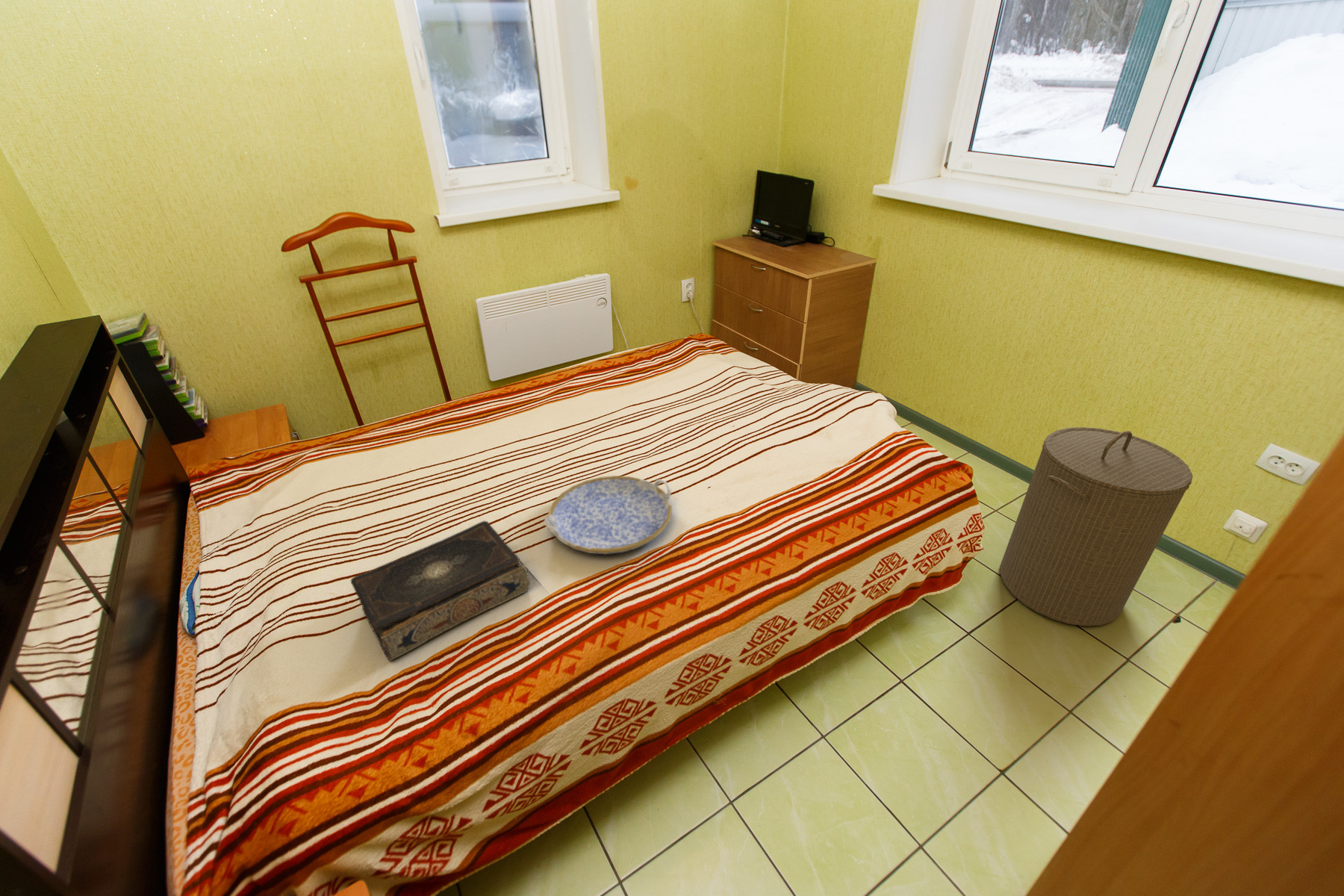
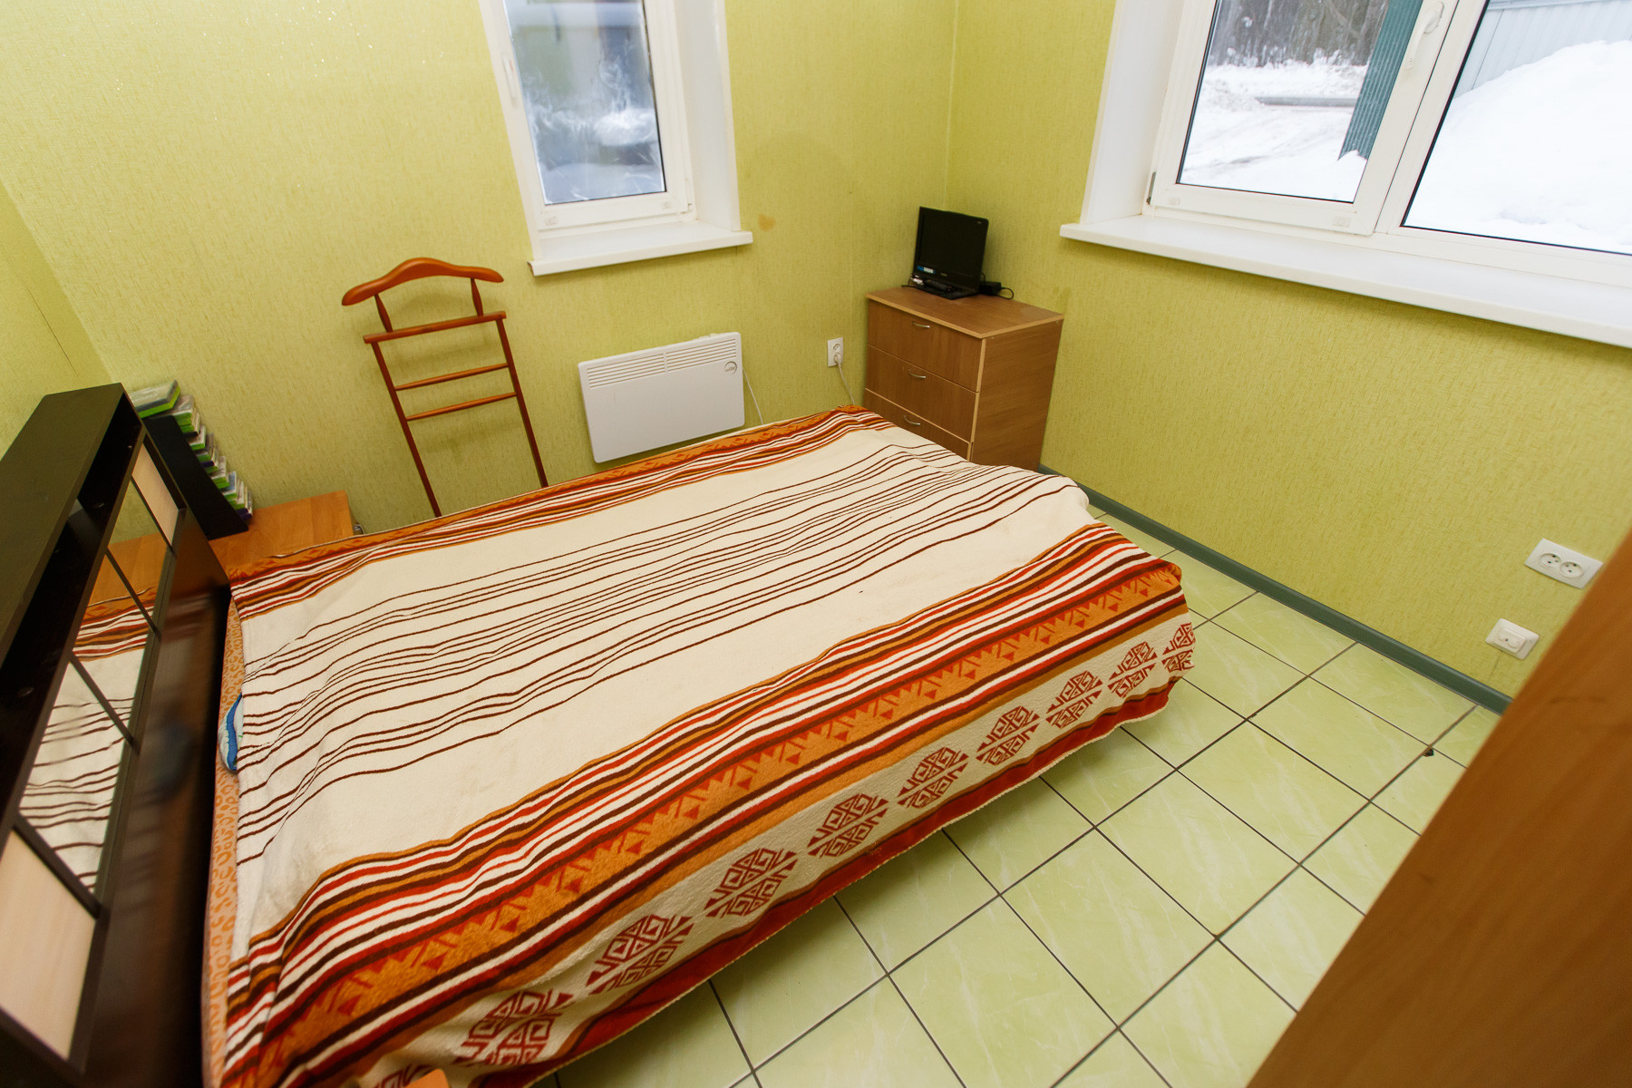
- book (443, 585)
- serving tray (610, 511)
- laundry hamper (1089, 515)
